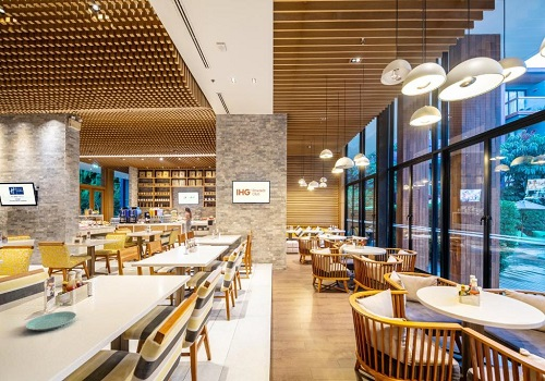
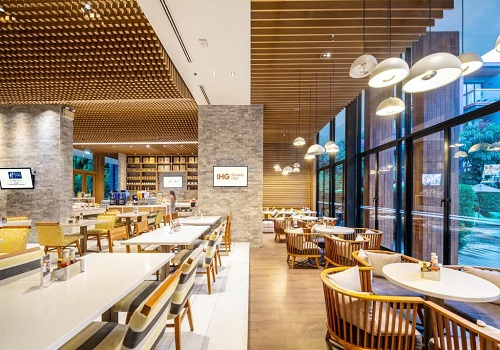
- plate (51, 321)
